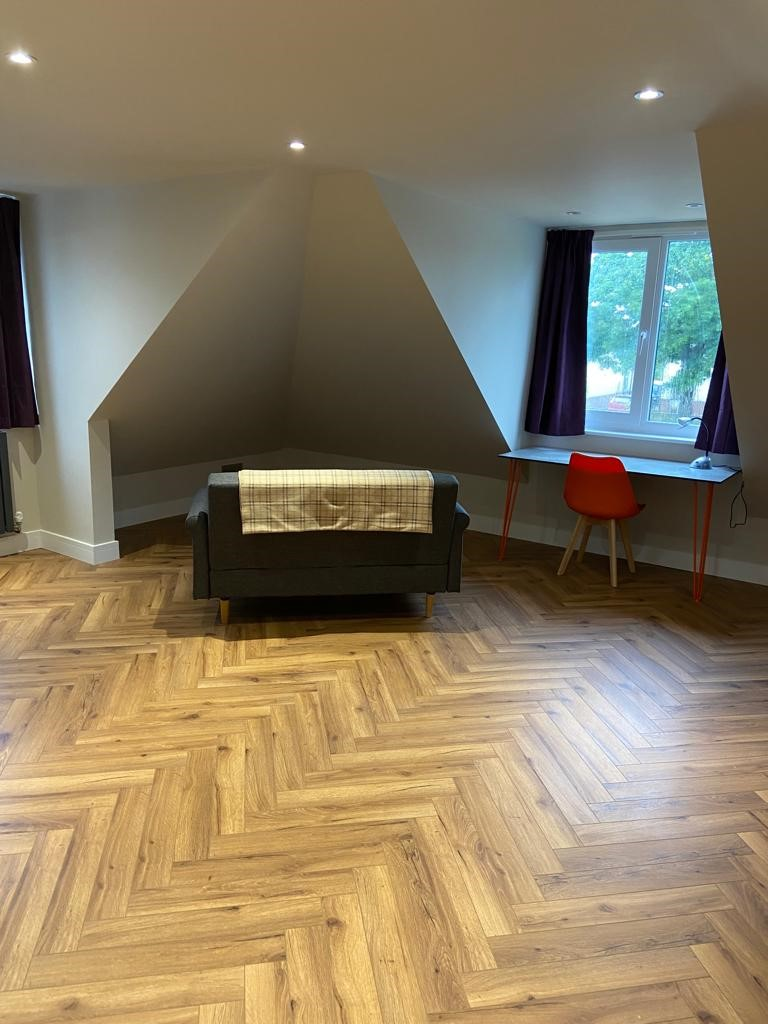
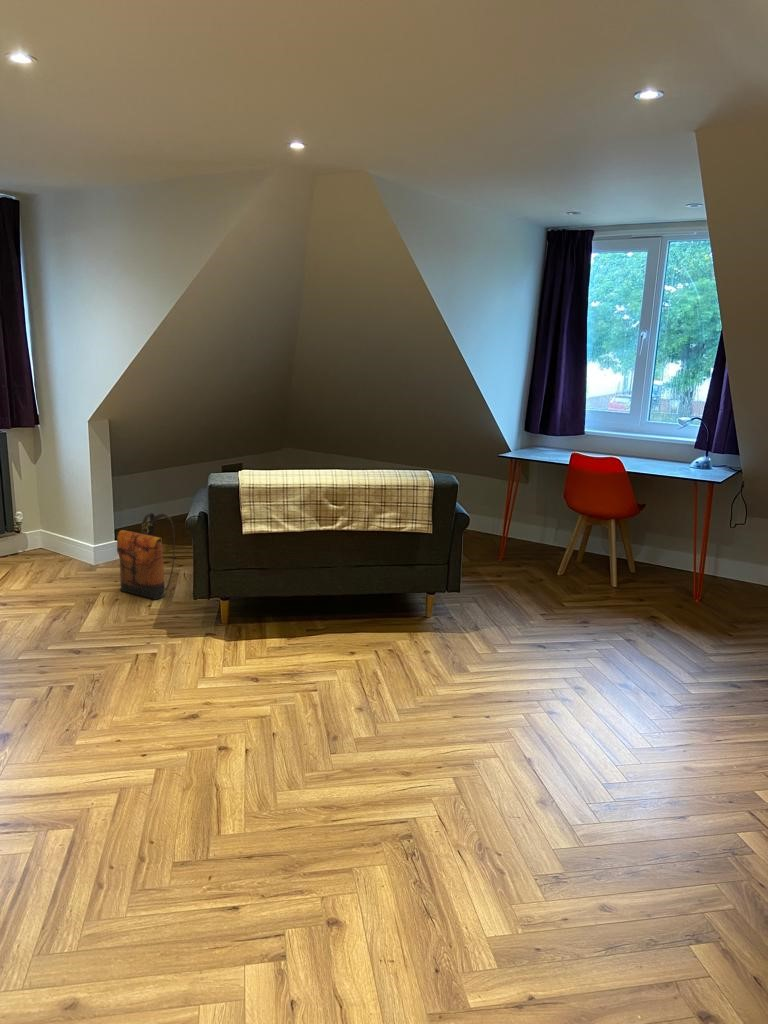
+ backpack (149, 553)
